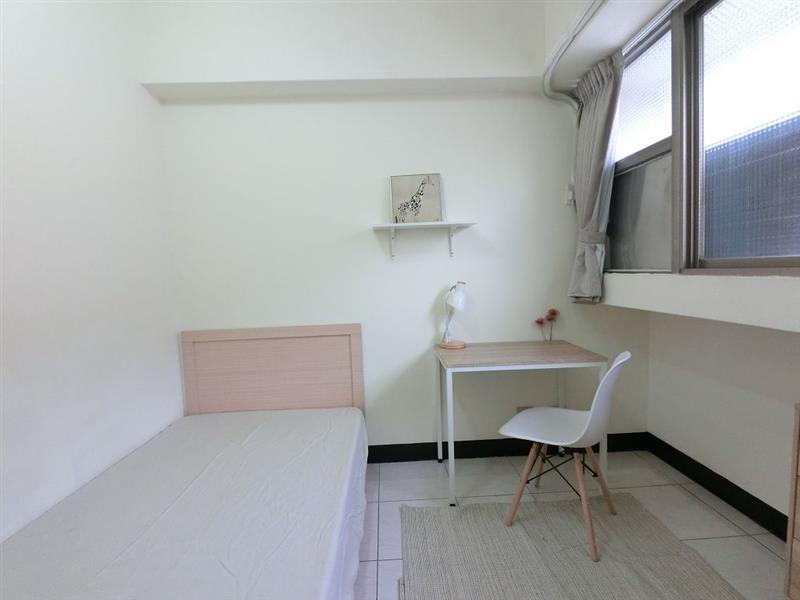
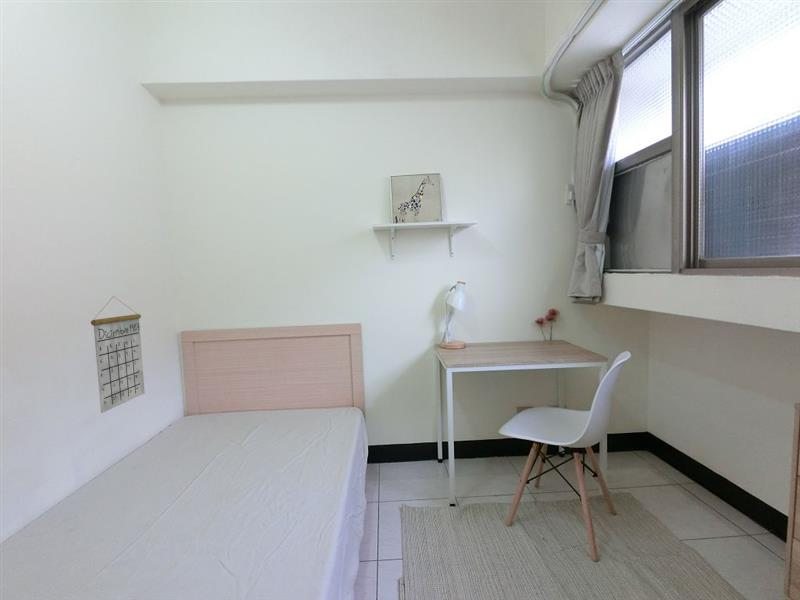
+ calendar (120, 349)
